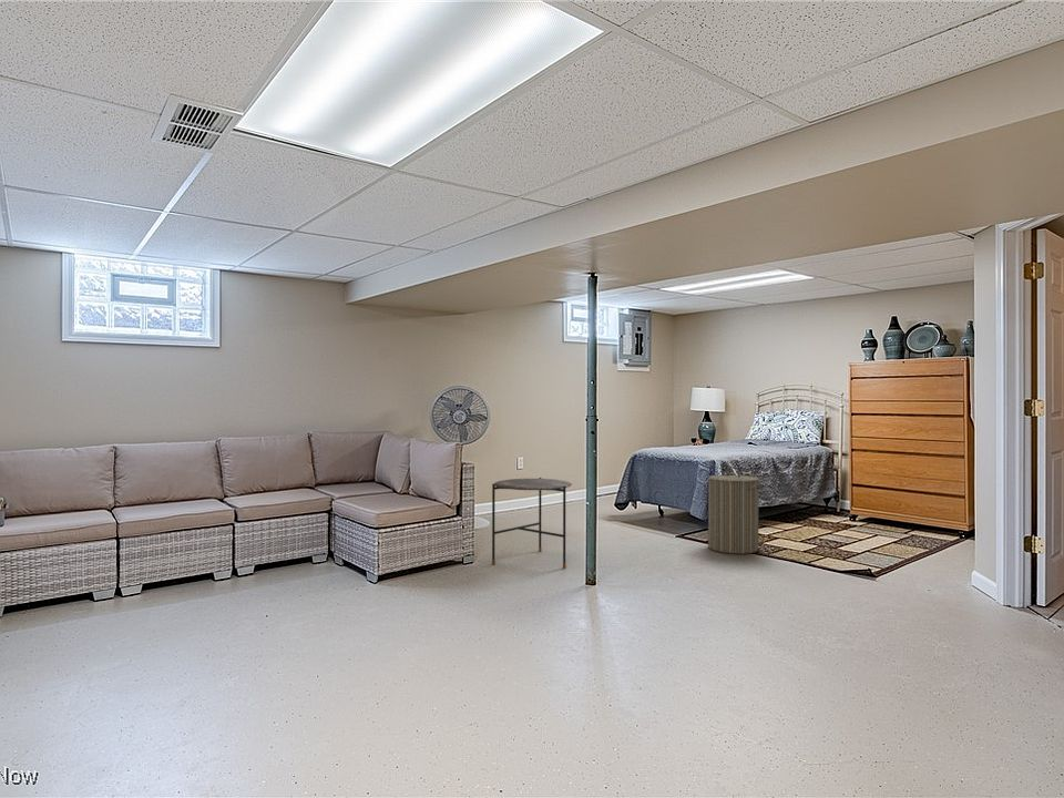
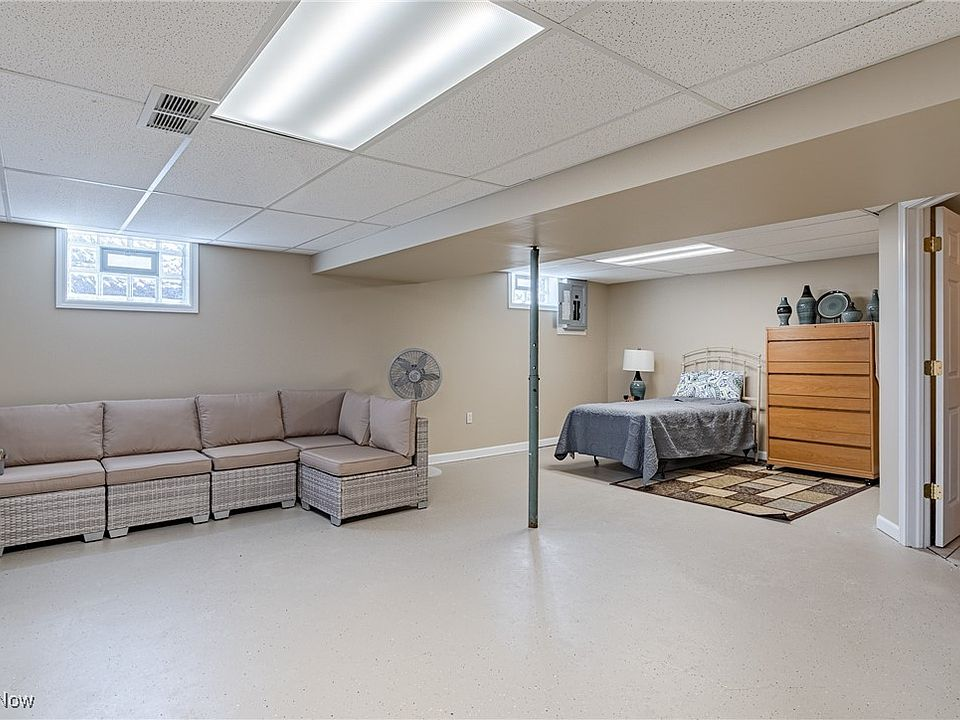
- side table (533, 523)
- laundry hamper (733, 507)
